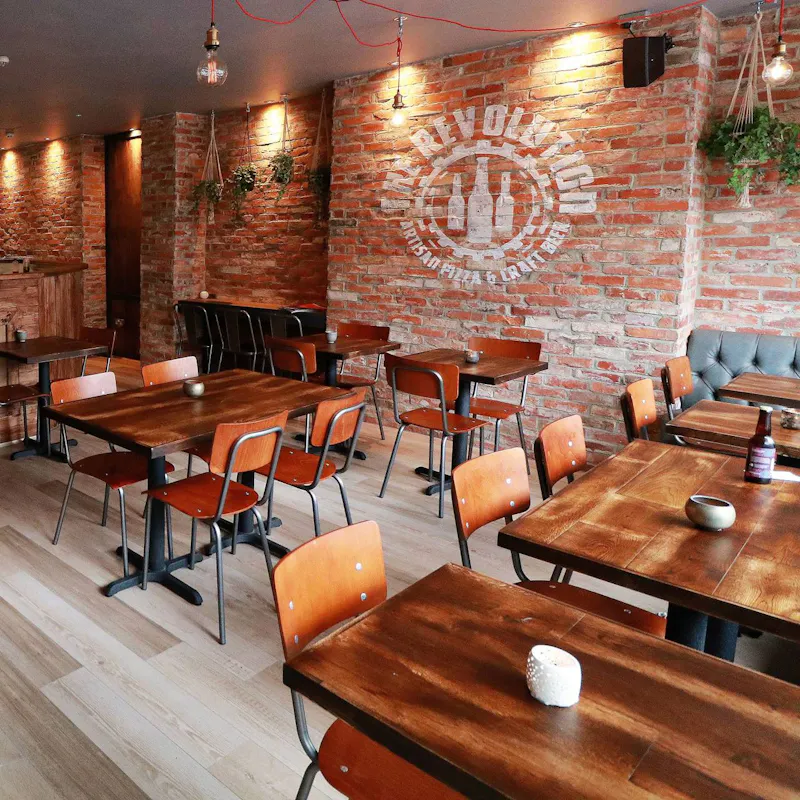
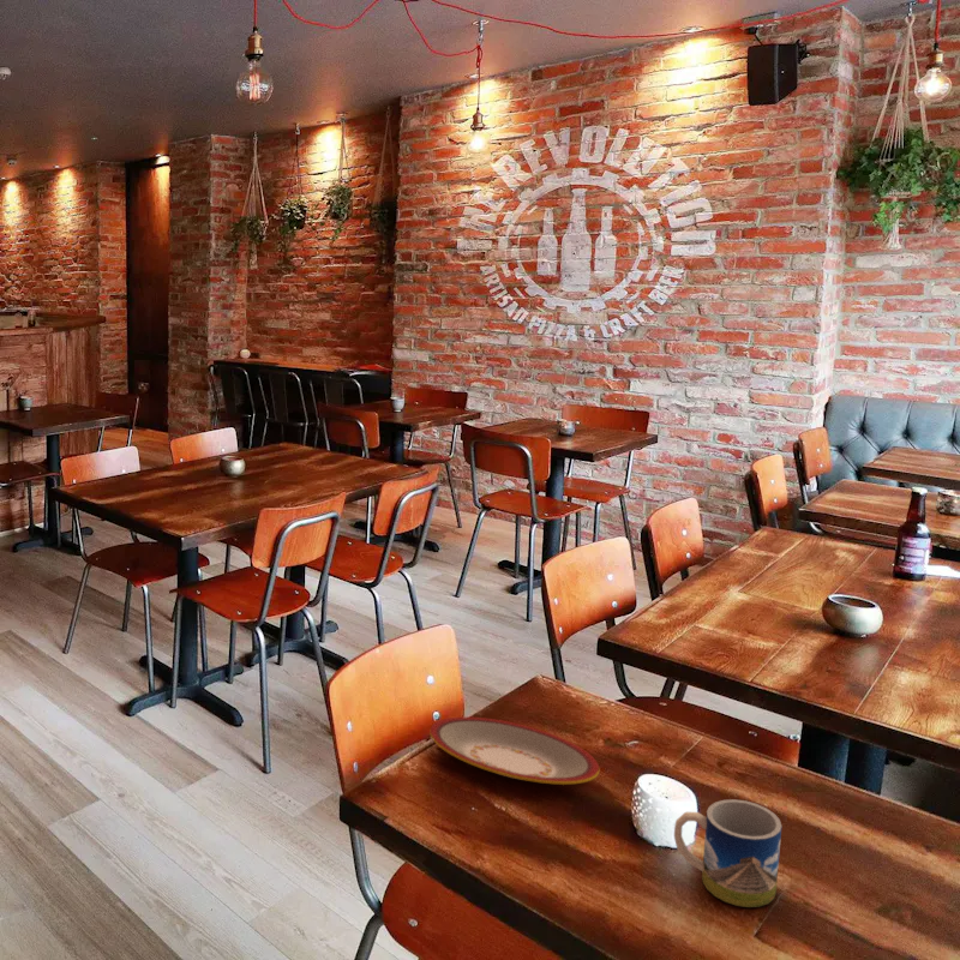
+ mug (725, 847)
+ plate (510, 754)
